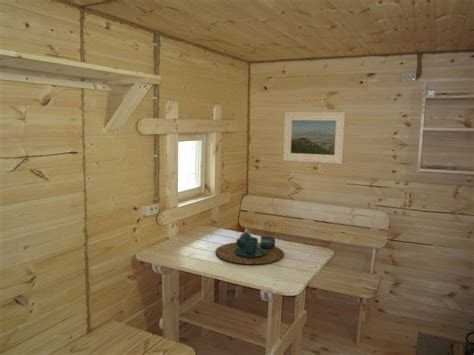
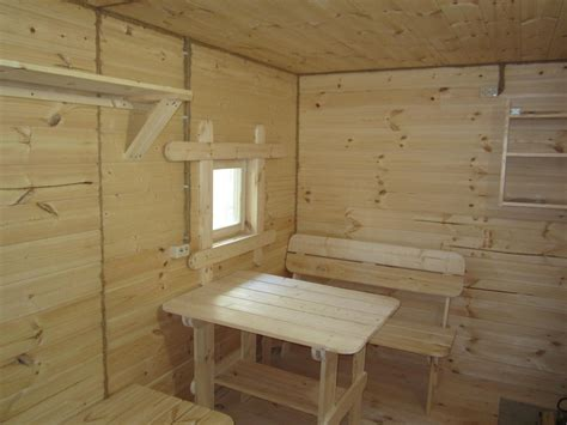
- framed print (312, 137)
- cup set (249, 244)
